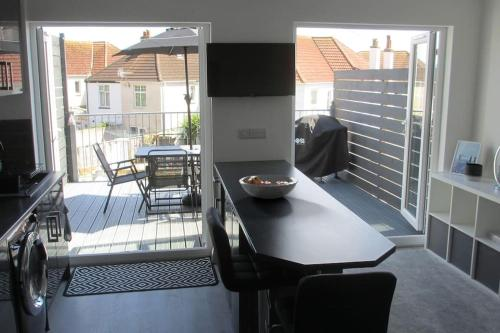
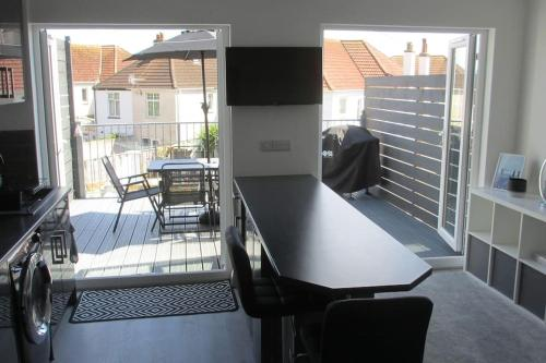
- fruit bowl (268, 186)
